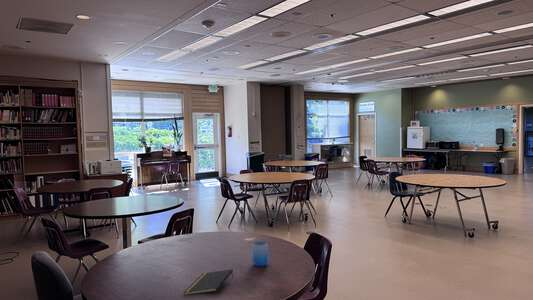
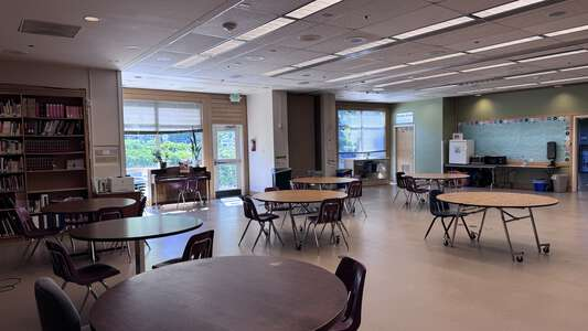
- notepad (209, 281)
- cup (260, 253)
